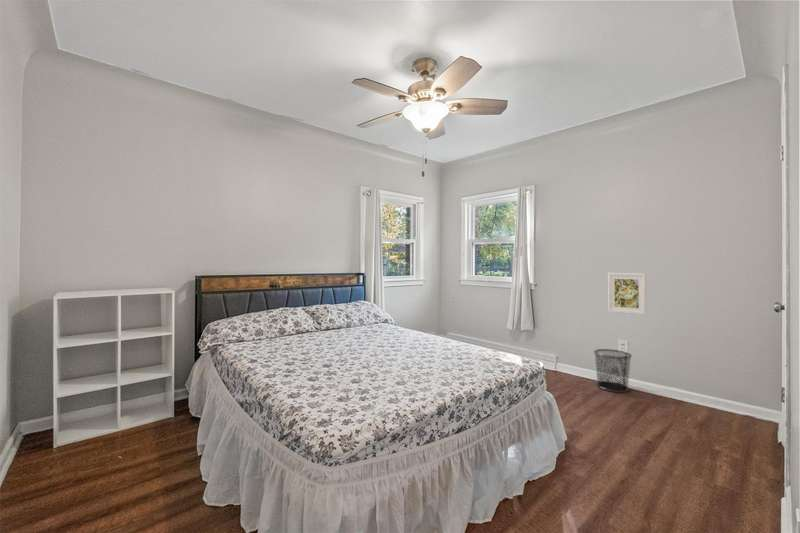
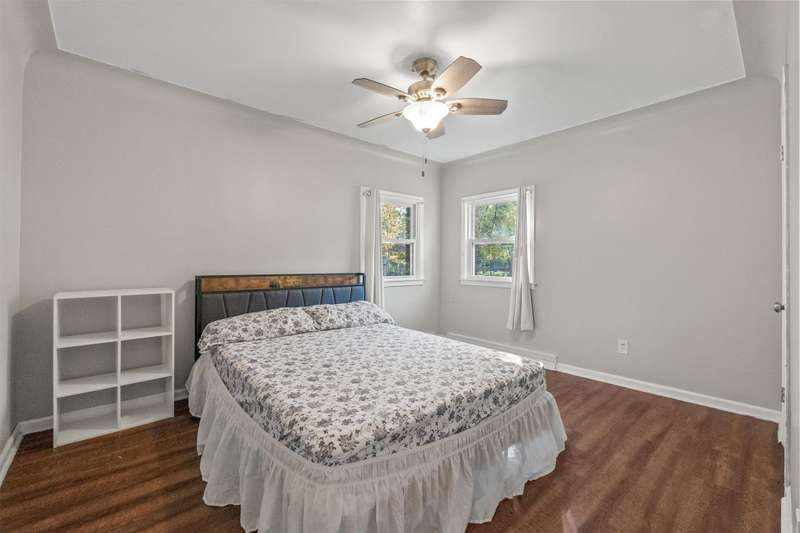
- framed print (626, 293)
- waste bin (612, 370)
